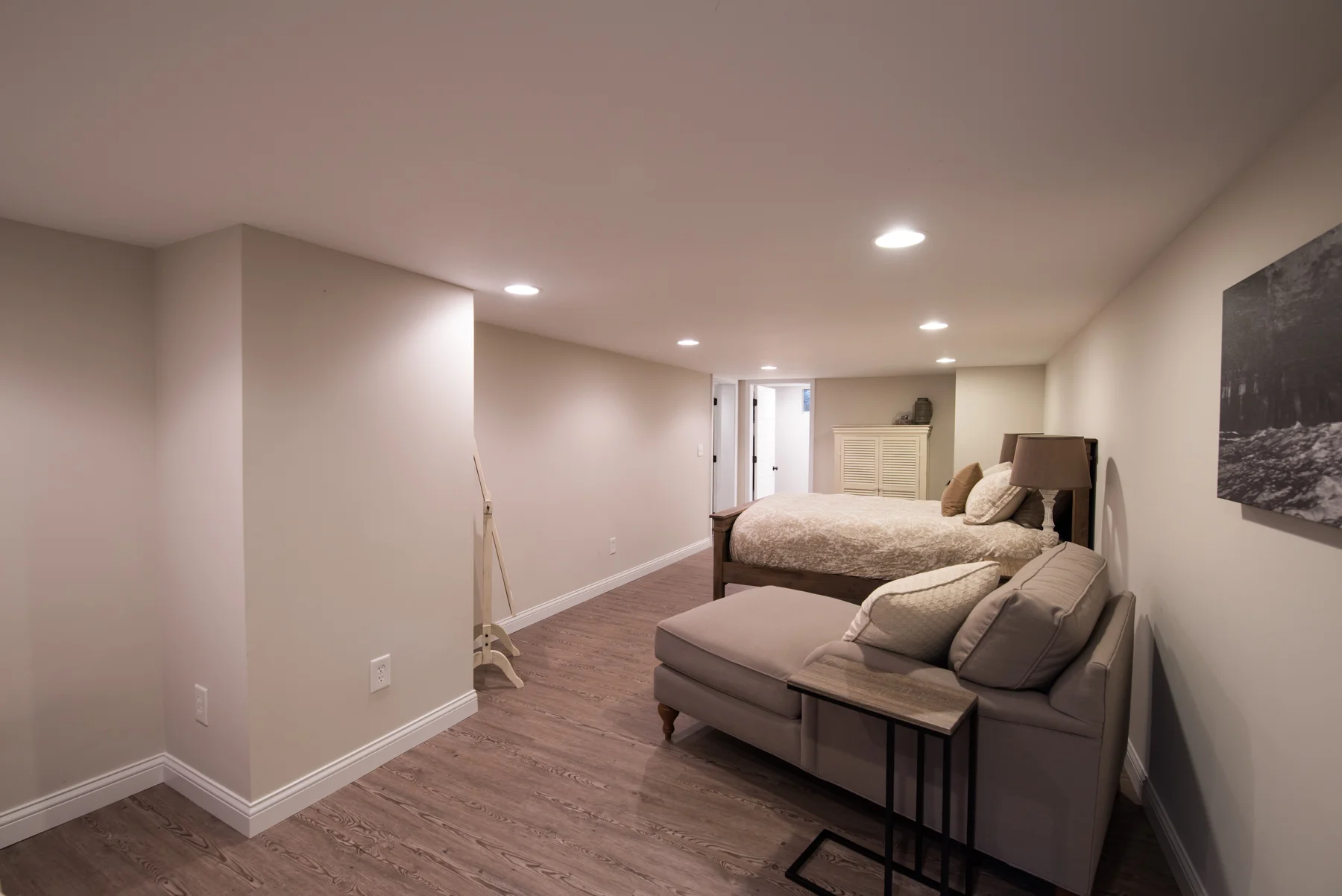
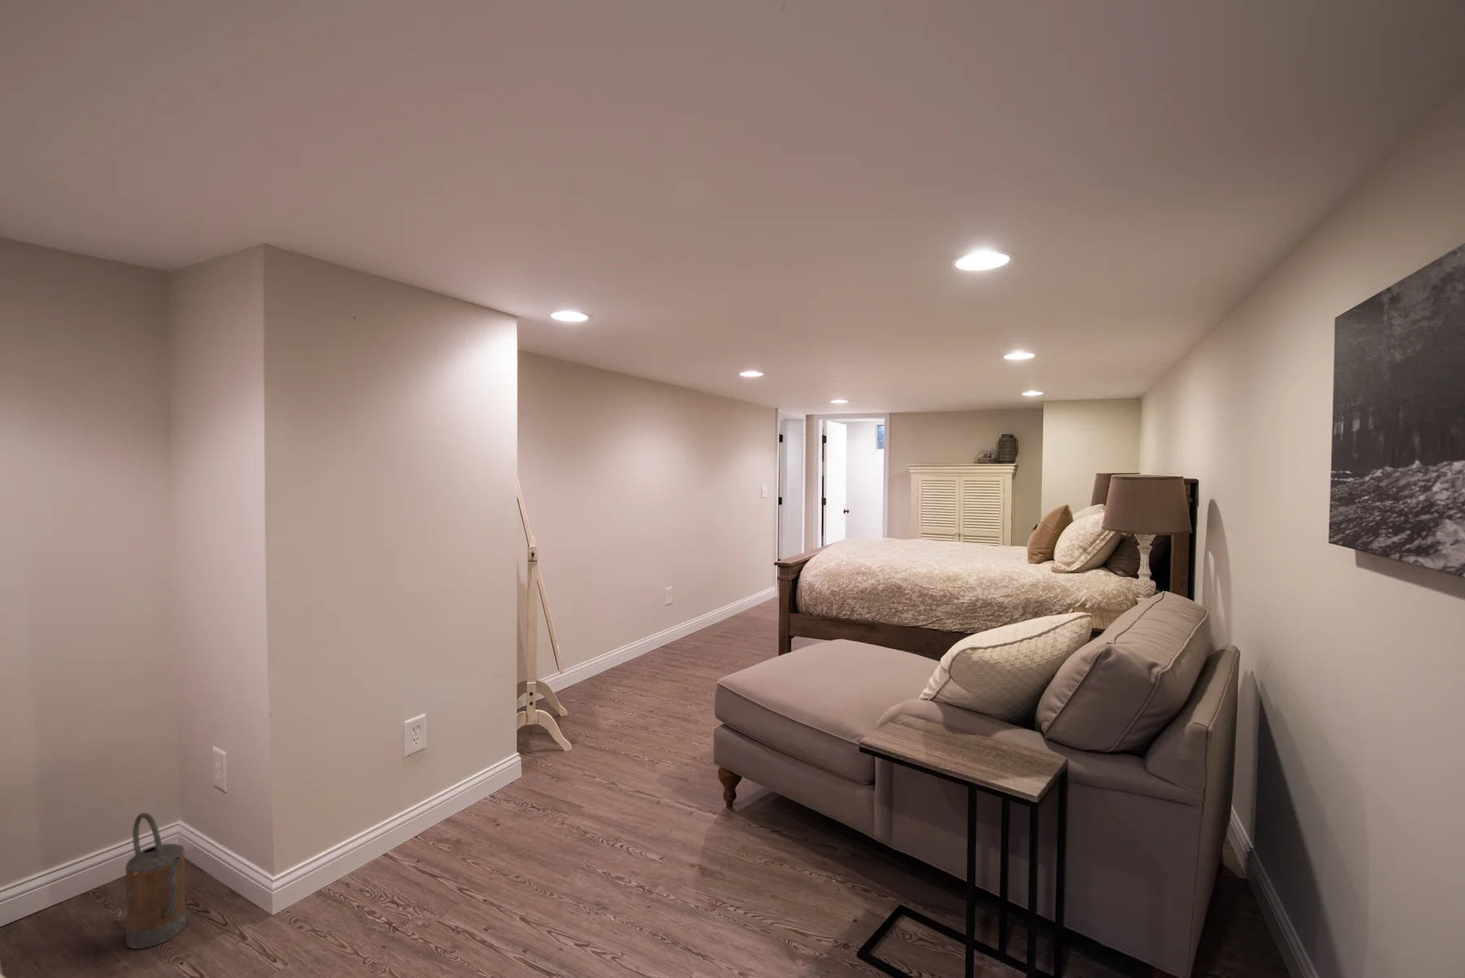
+ watering can (156, 876)
